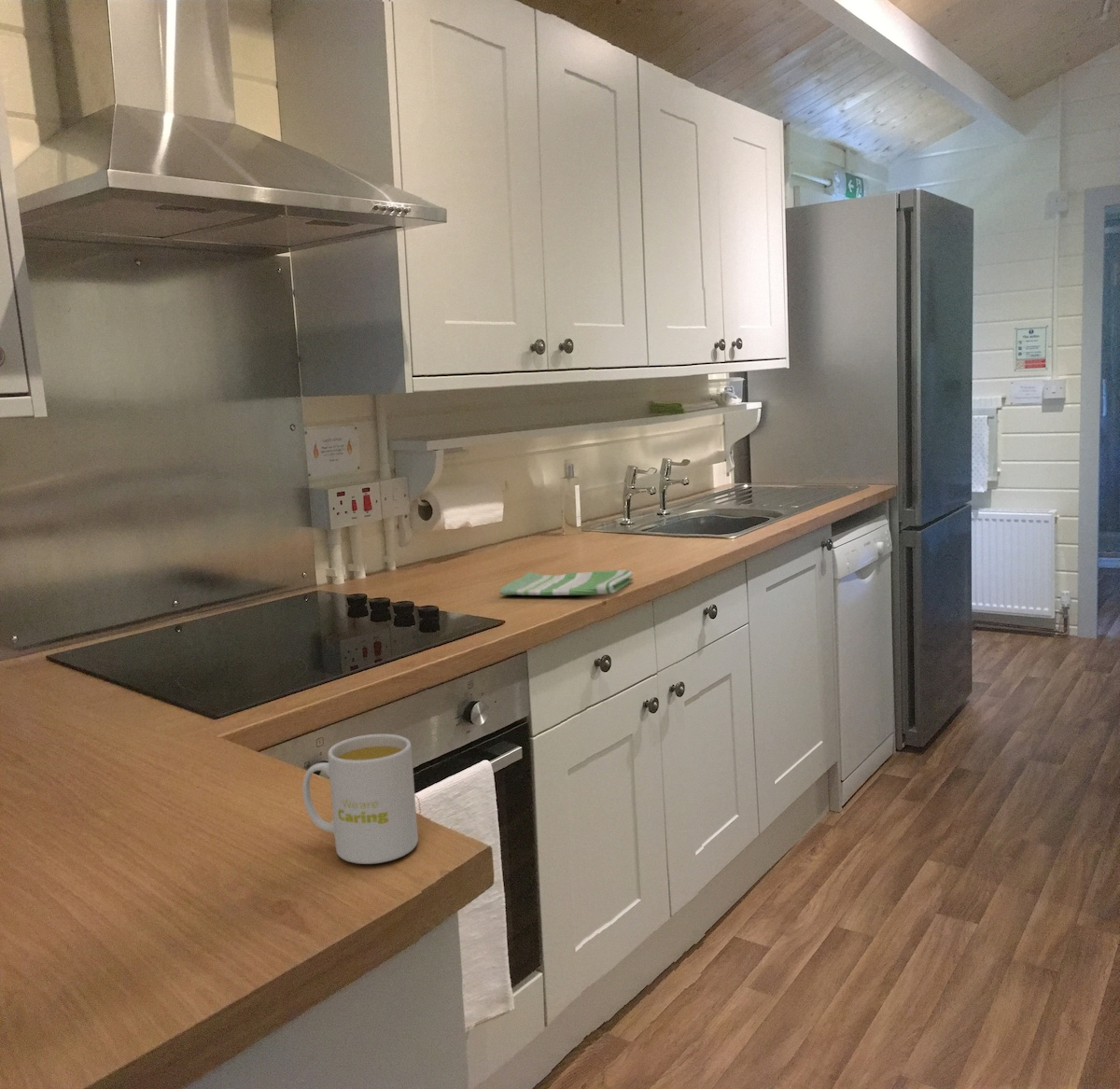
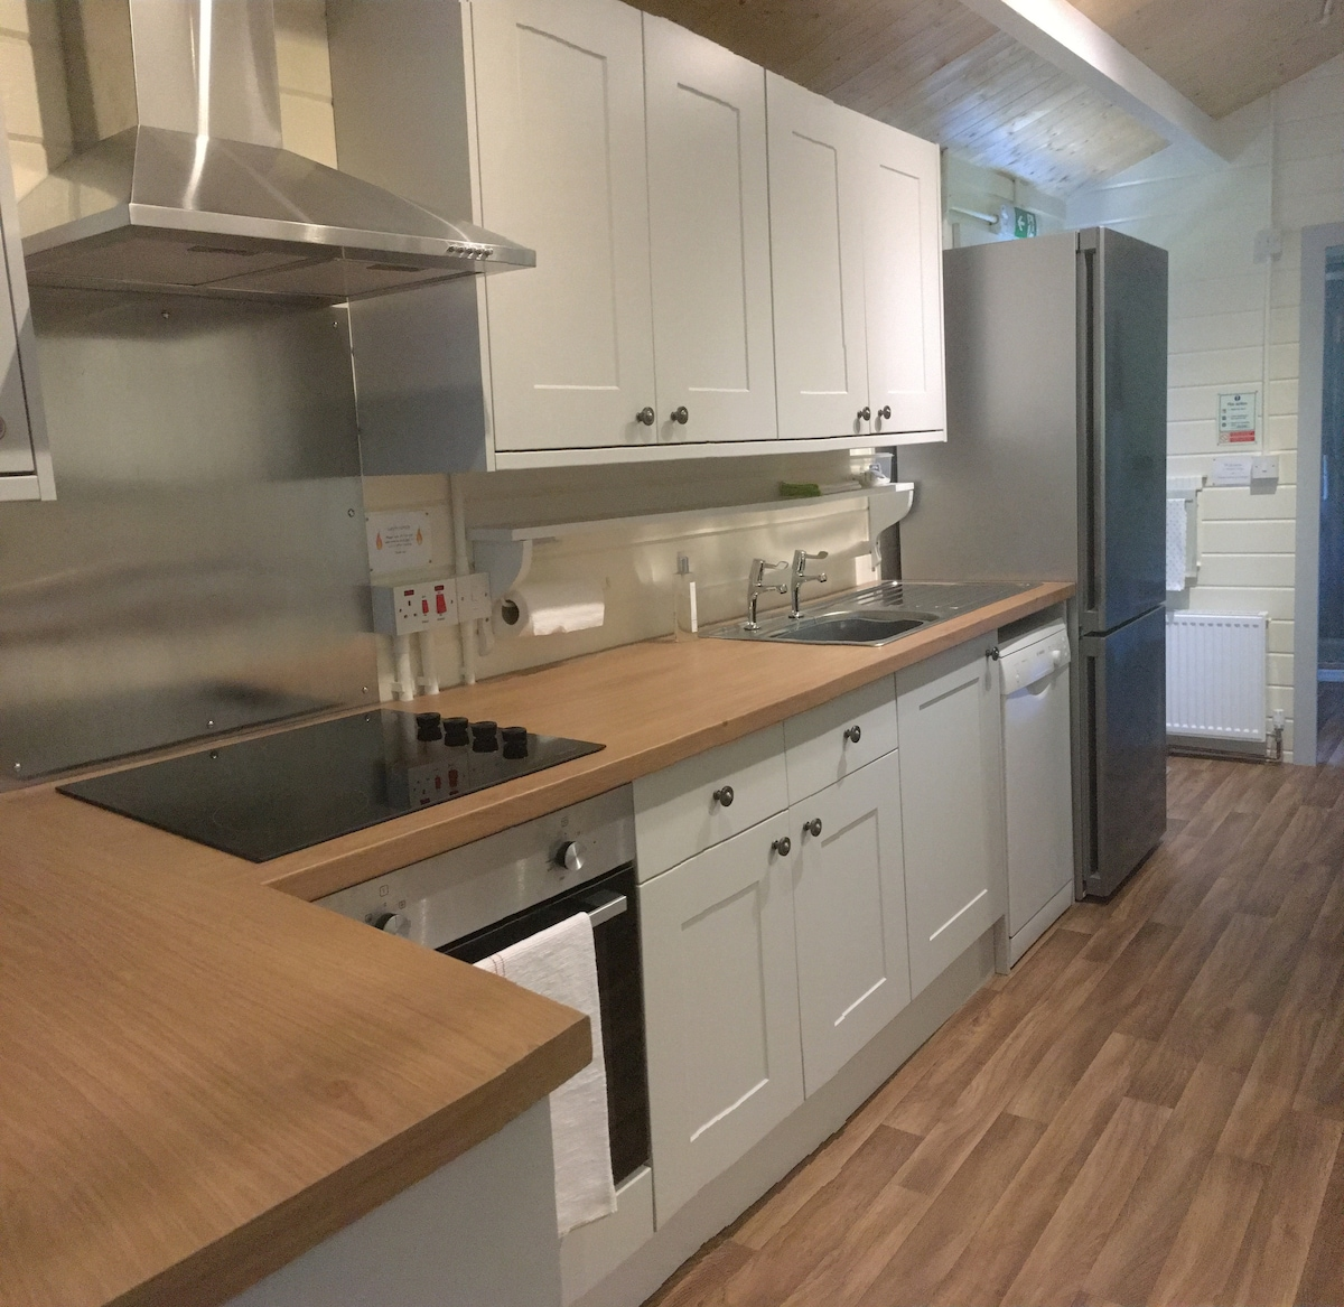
- mug (357, 797)
- dish towel (568, 582)
